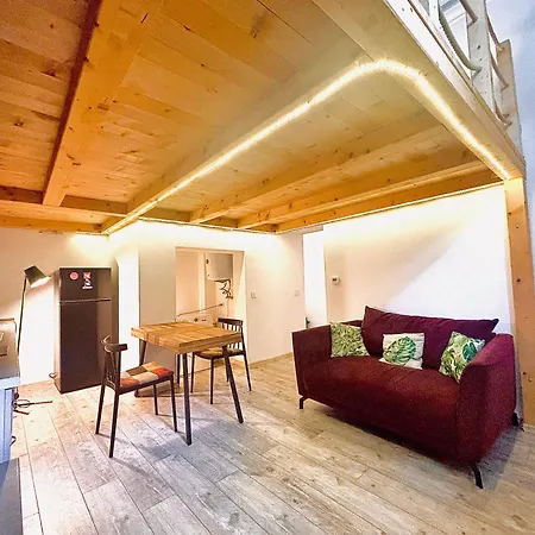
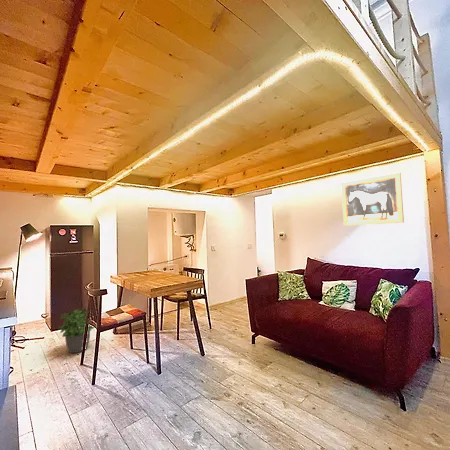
+ wall art (370, 201)
+ potted plant (78, 328)
